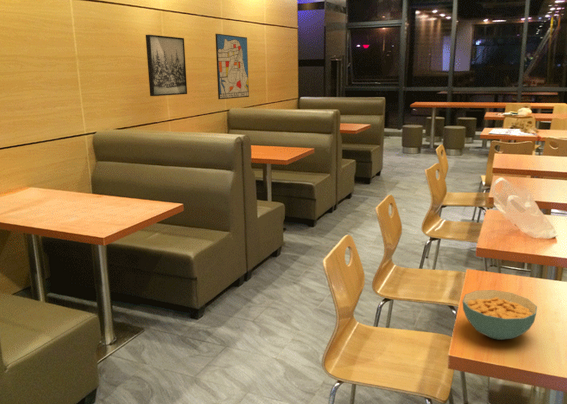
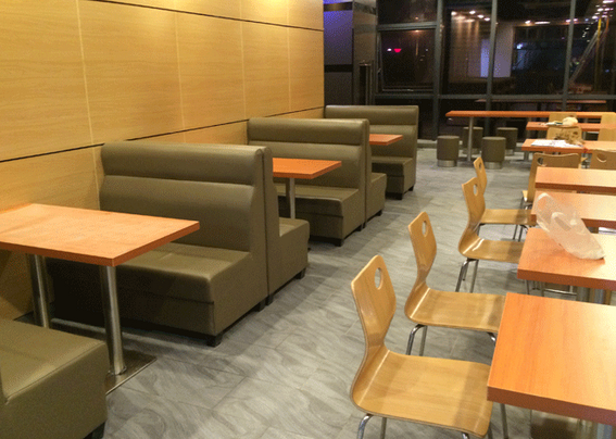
- wall art (167, 66)
- wall art (233, 67)
- cereal bowl (497, 319)
